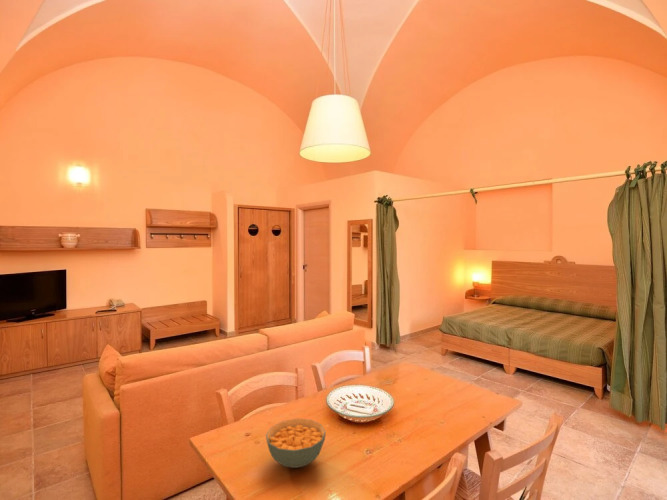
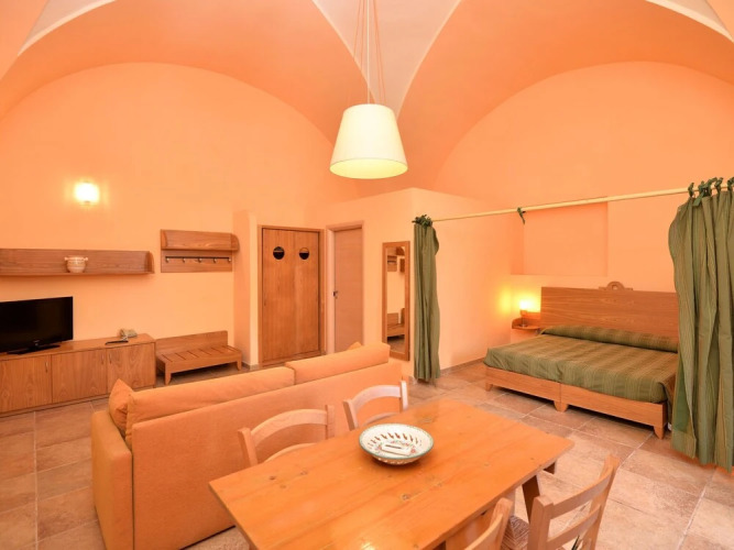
- cereal bowl (296, 447)
